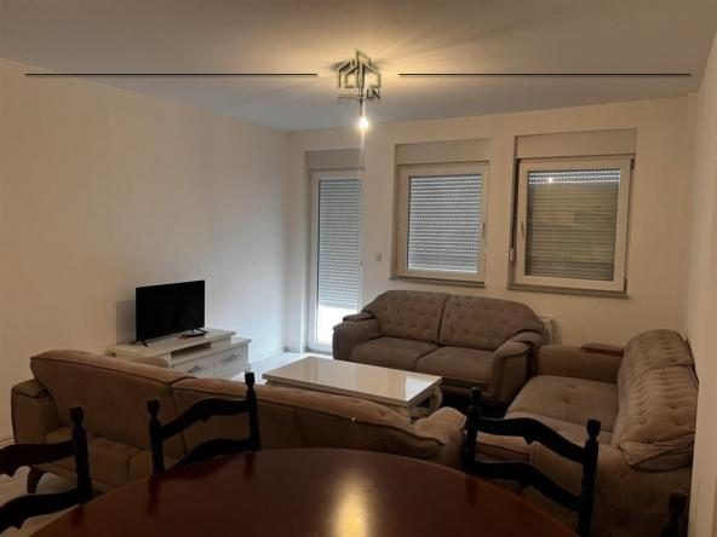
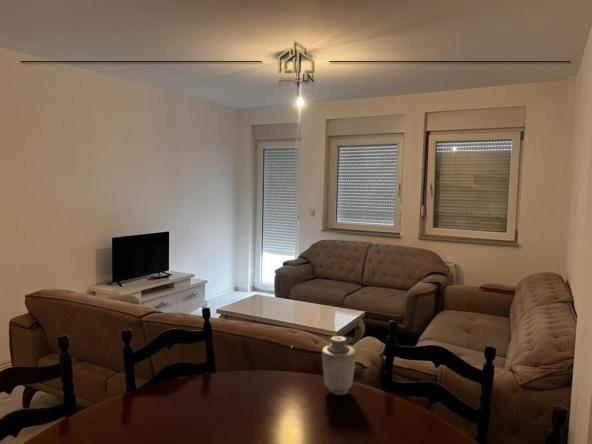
+ vase (338, 364)
